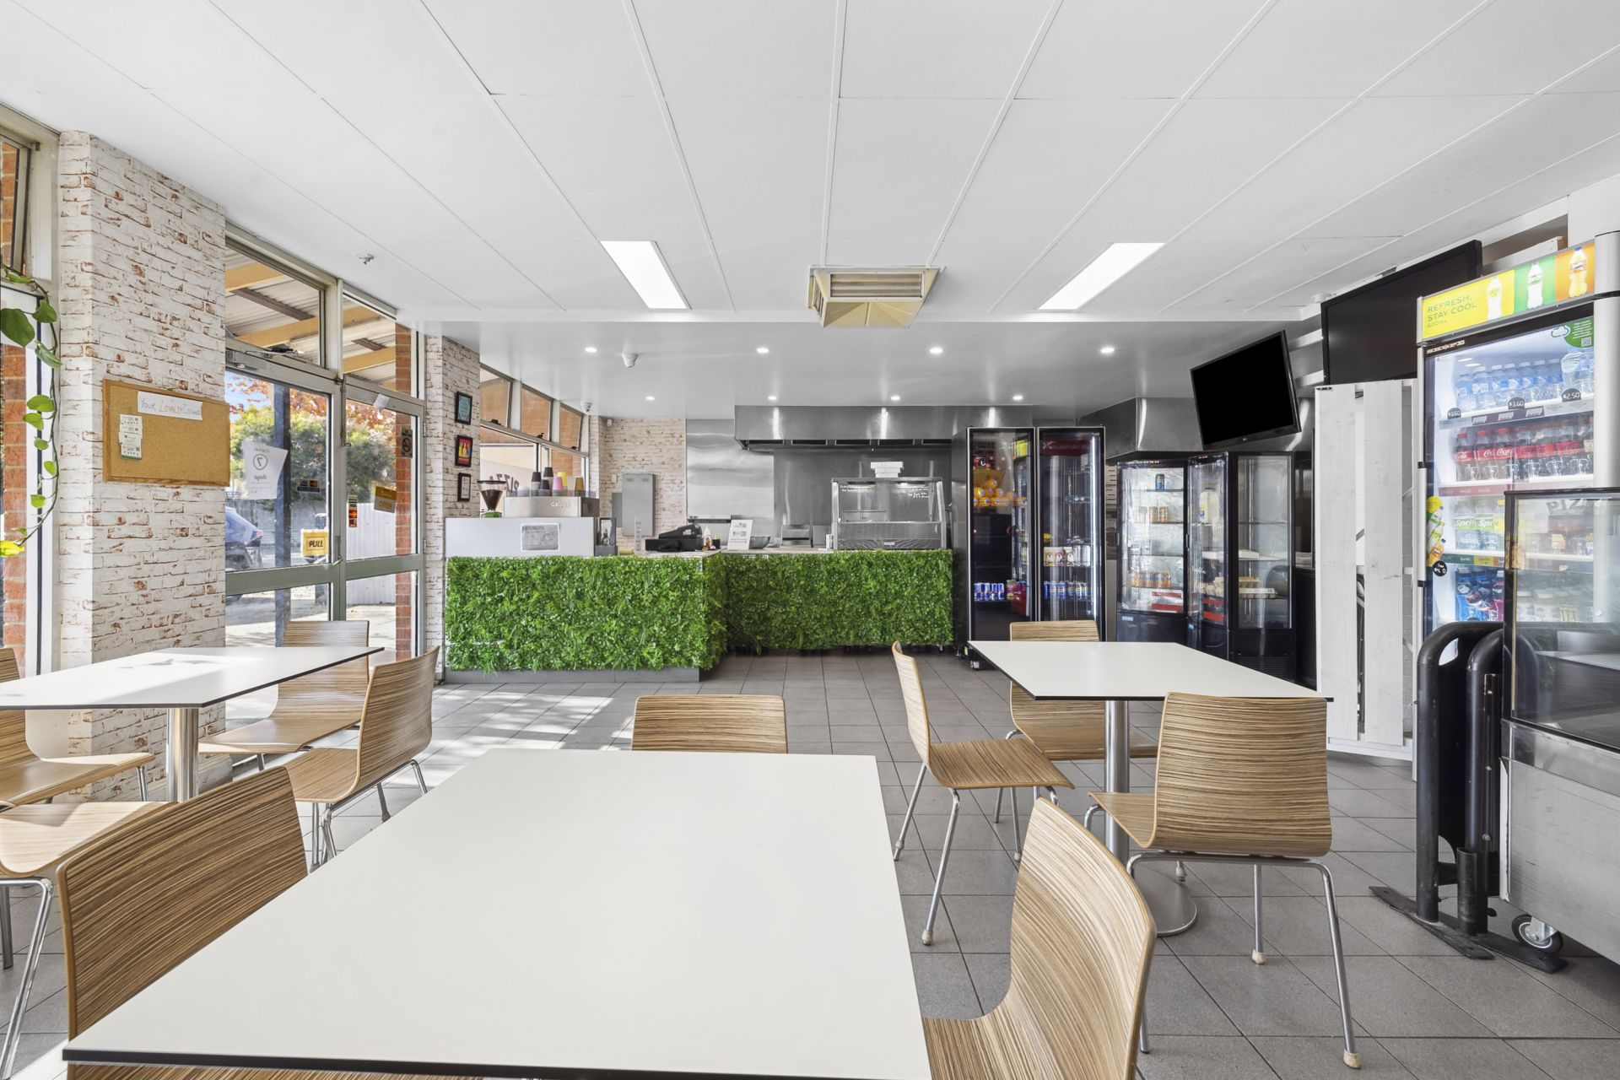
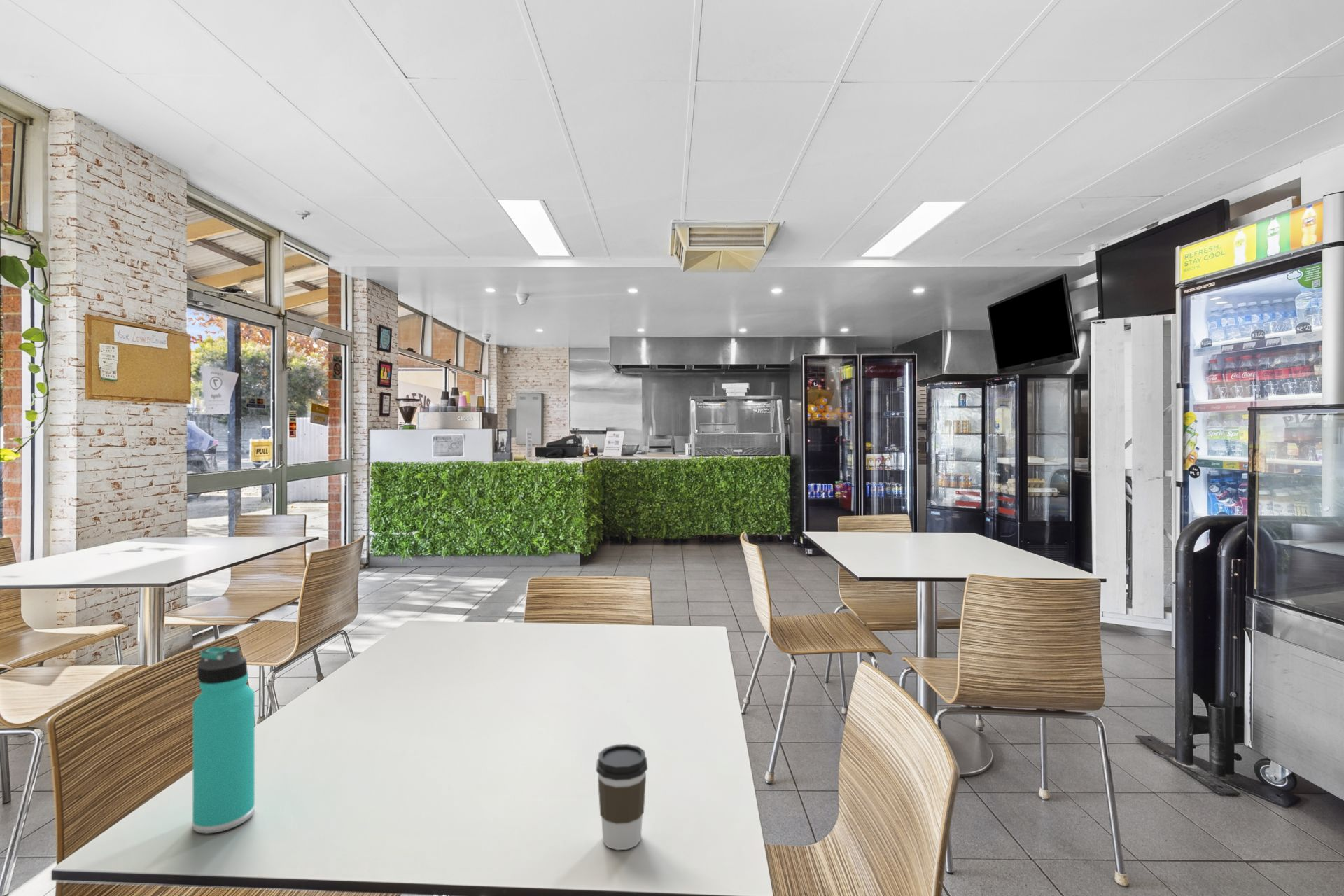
+ thermos bottle (224, 734)
+ coffee cup (622, 796)
